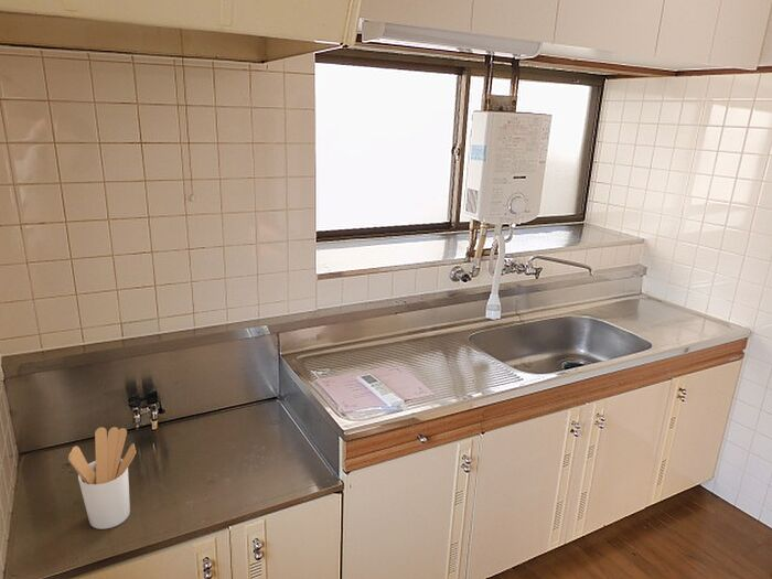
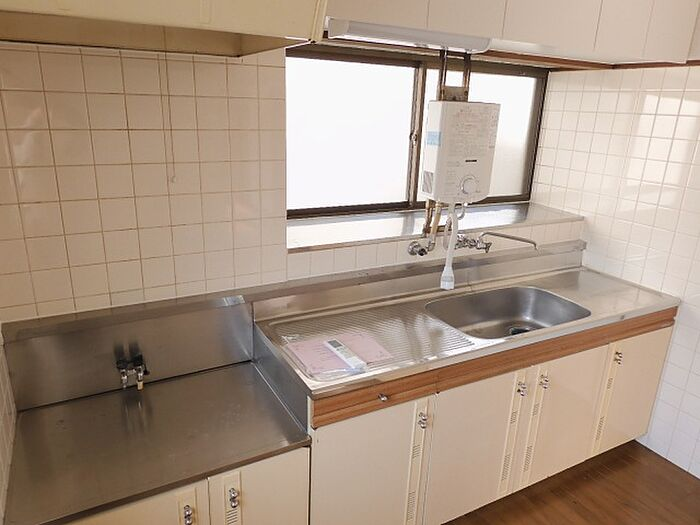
- utensil holder (108, 474)
